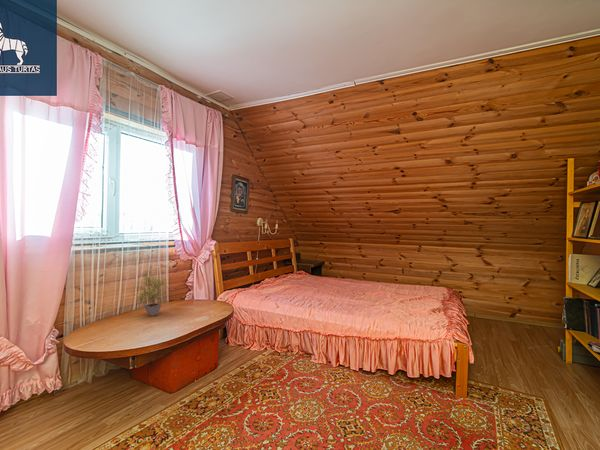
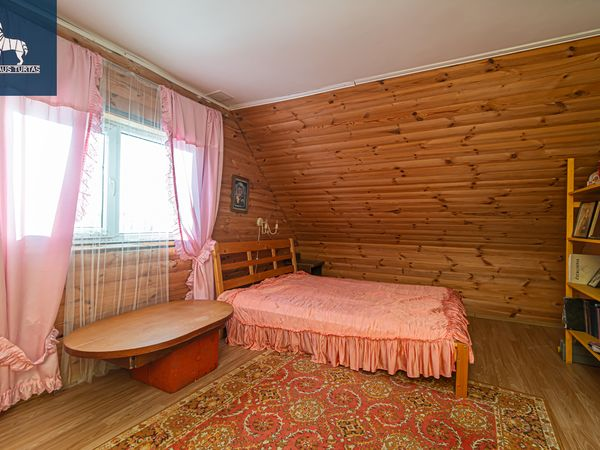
- potted plant (152, 293)
